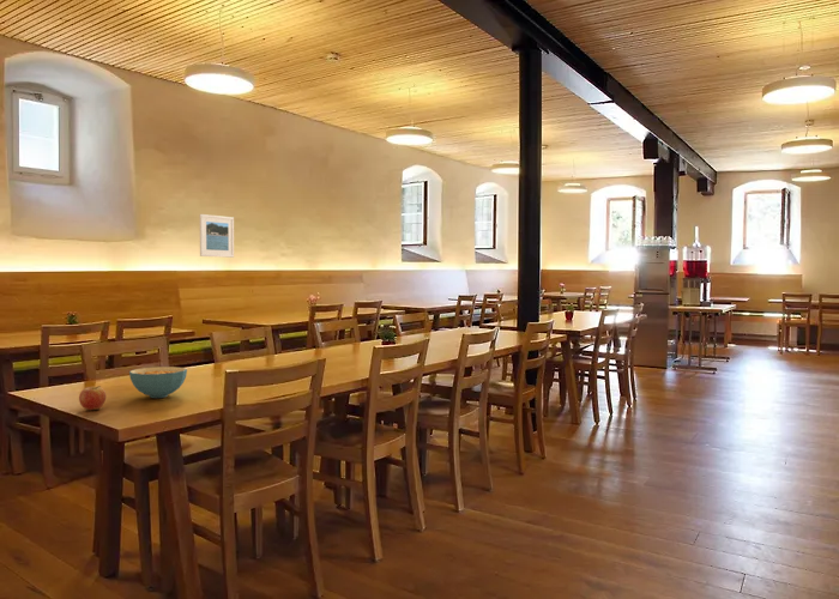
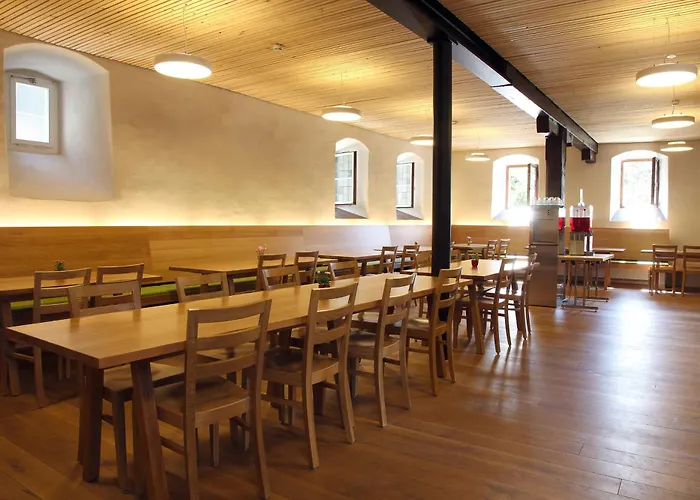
- cereal bowl (158, 383)
- fruit (92, 397)
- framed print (217, 236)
